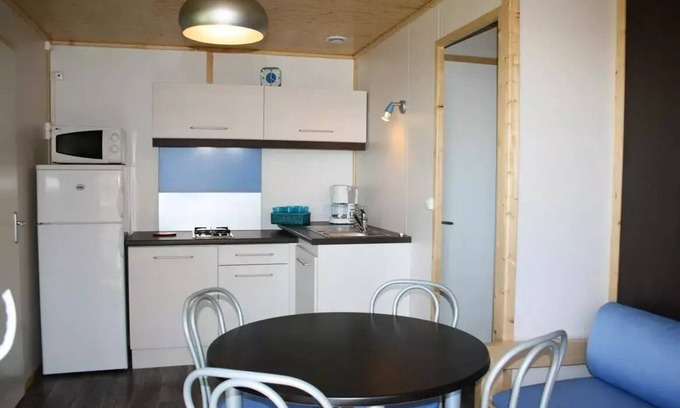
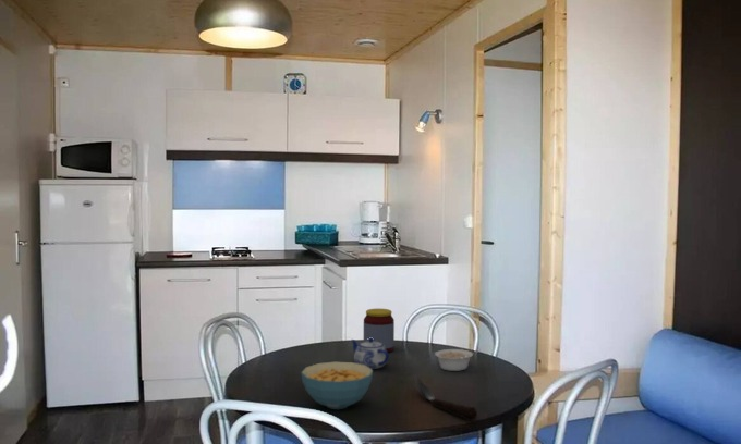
+ cereal bowl (337, 387)
+ jar (378, 330)
+ spoon (440, 399)
+ teapot (368, 351)
+ legume (454, 358)
